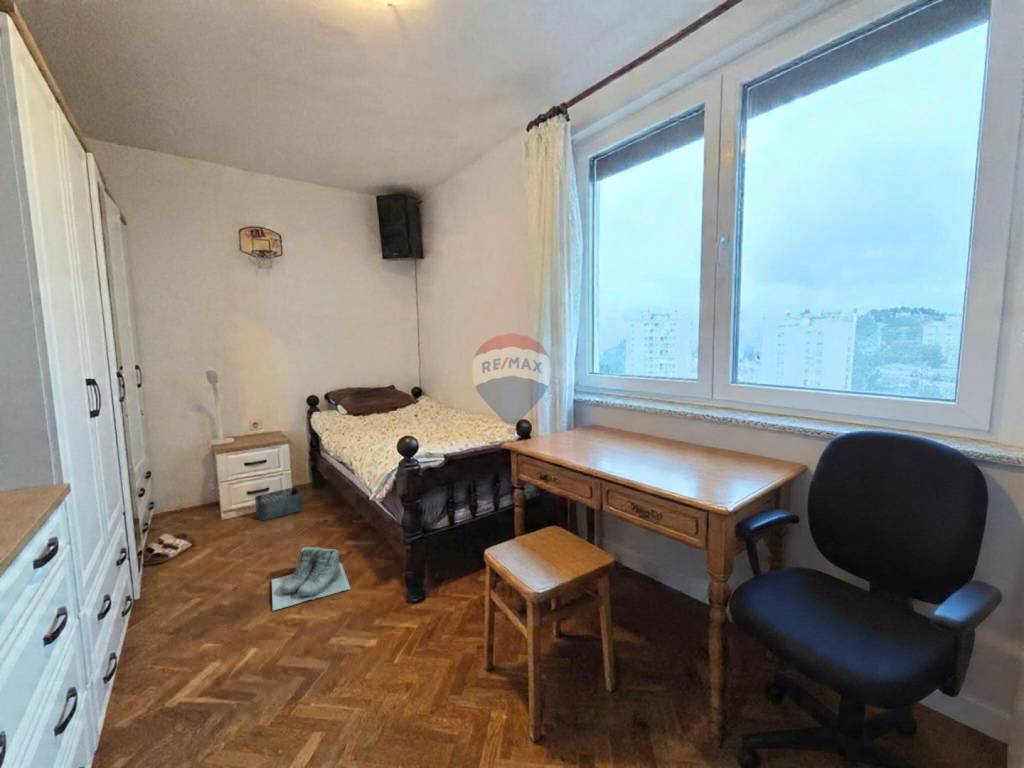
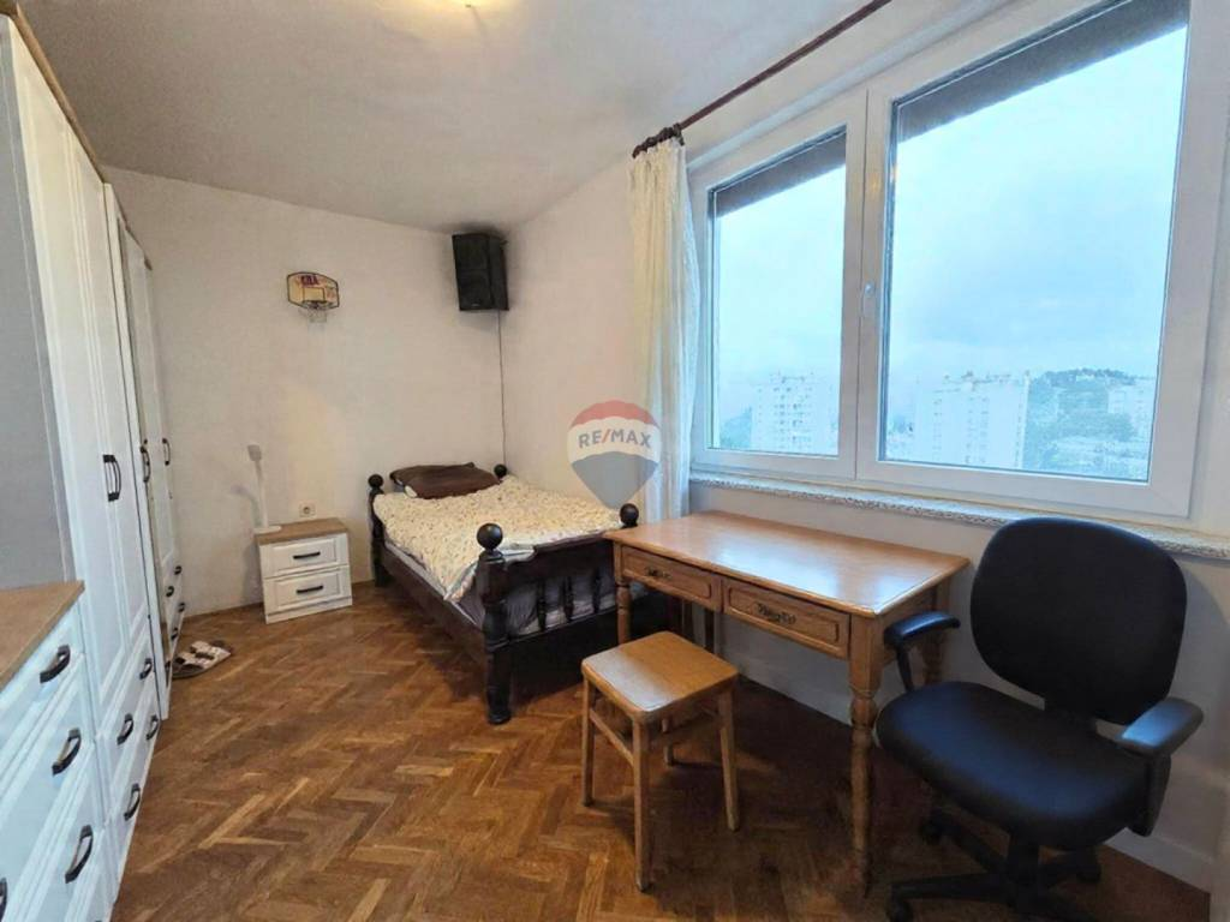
- storage bin (279, 503)
- boots (309, 567)
